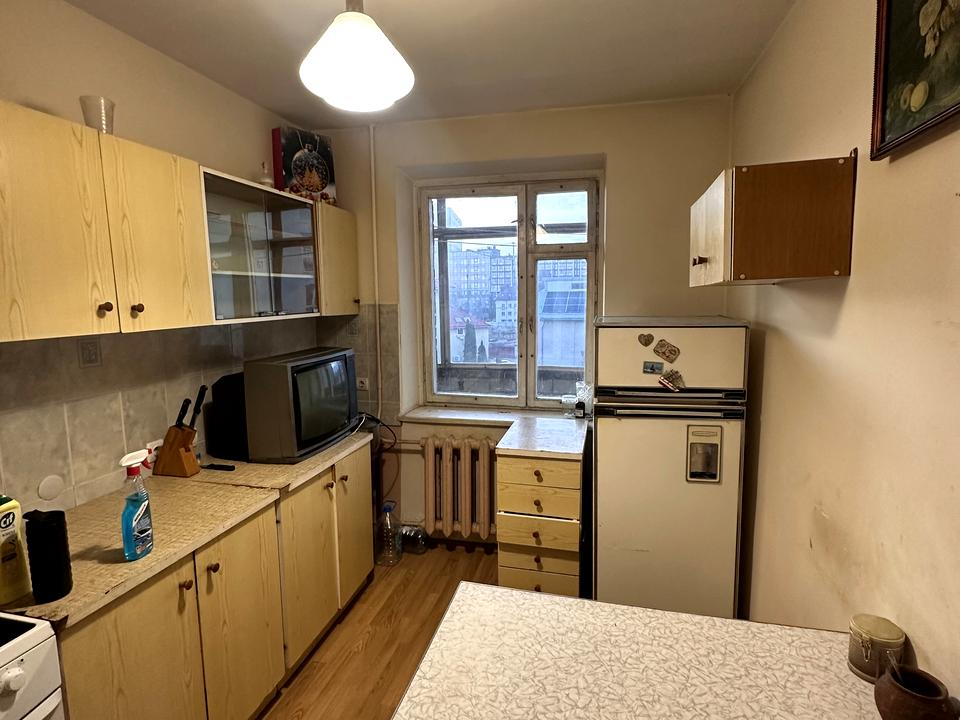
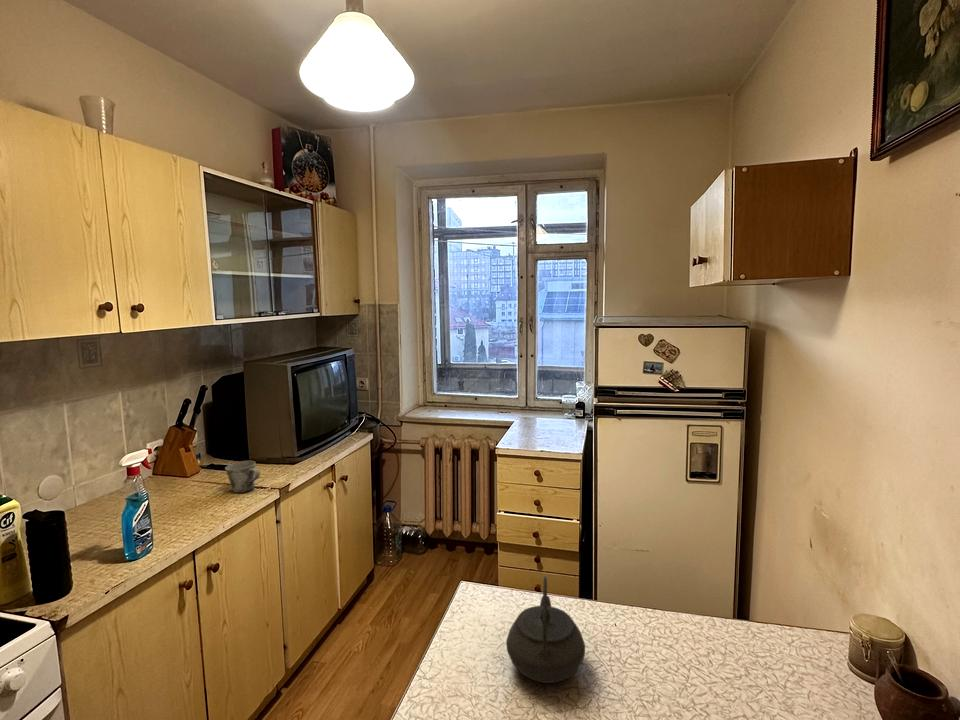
+ mug (243, 477)
+ kettle (545, 621)
